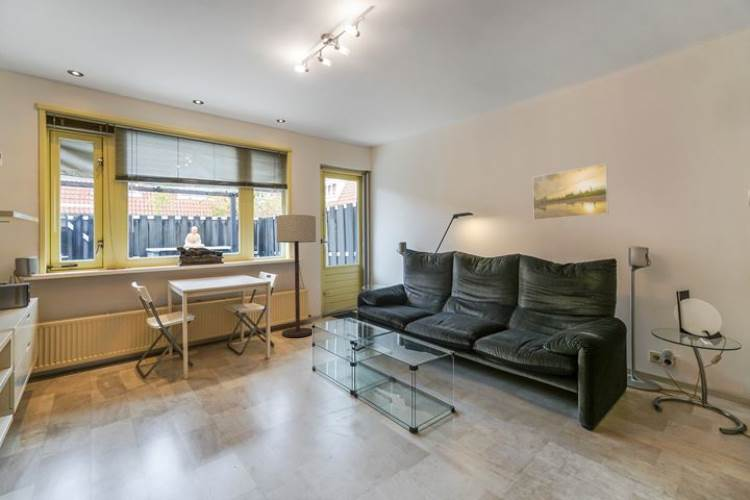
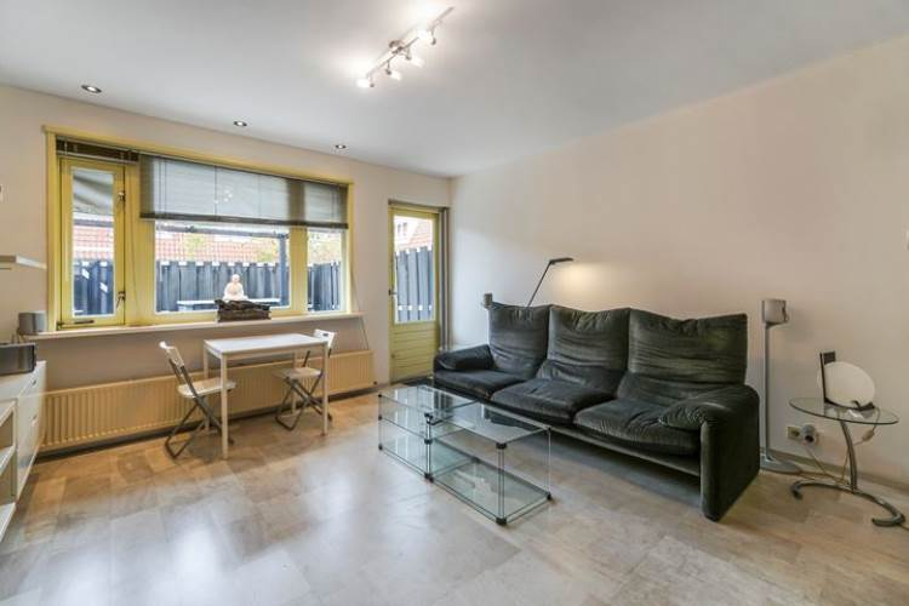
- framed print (567, 194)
- floor lamp (297, 275)
